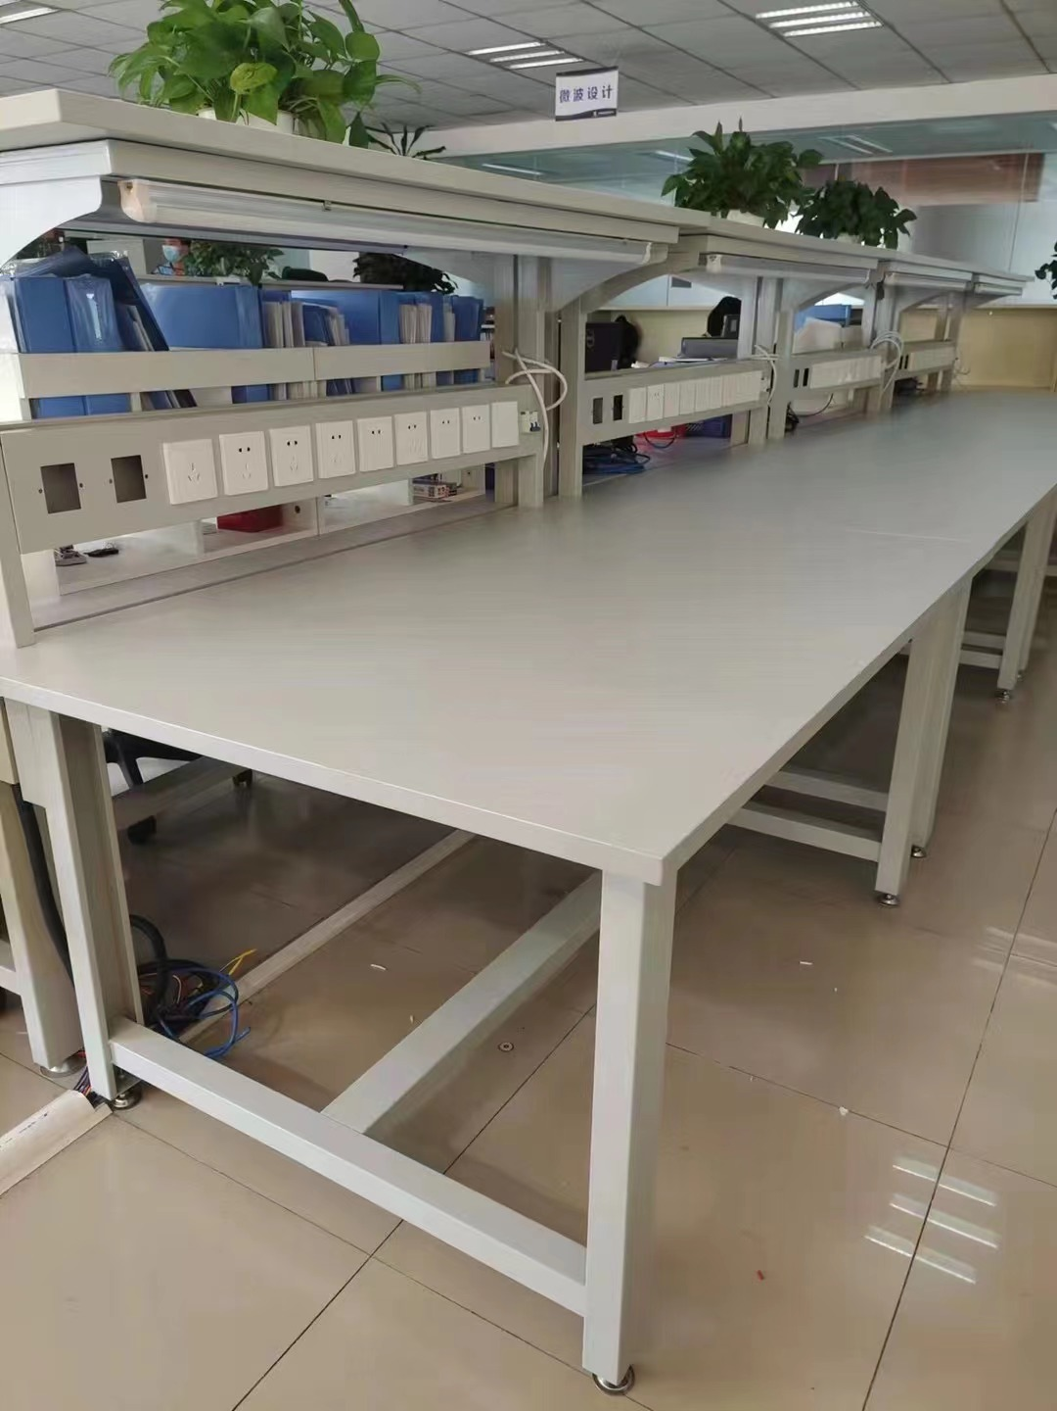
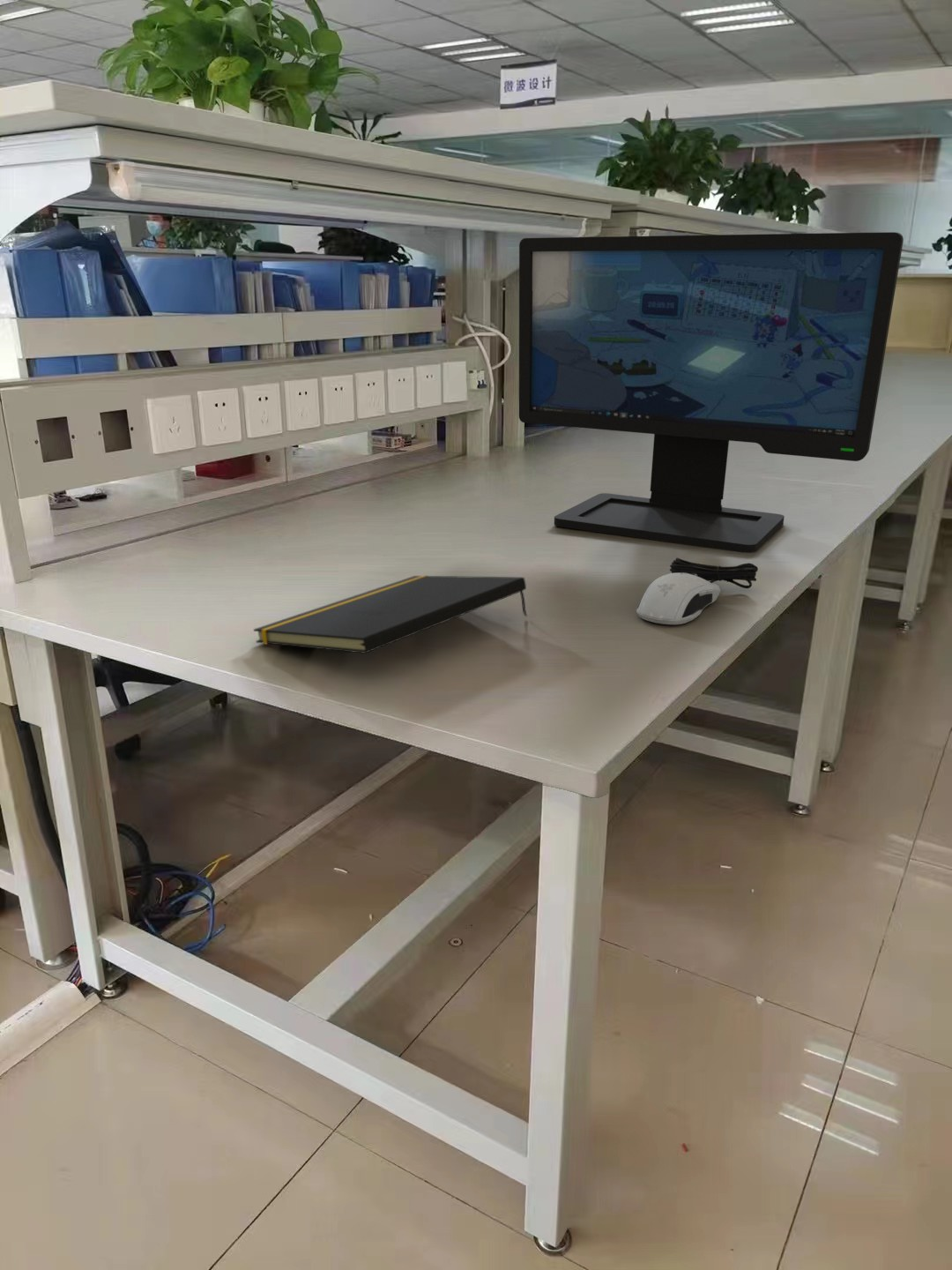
+ computer mouse (690, 585)
+ computer monitor (683, 386)
+ notepad (393, 609)
